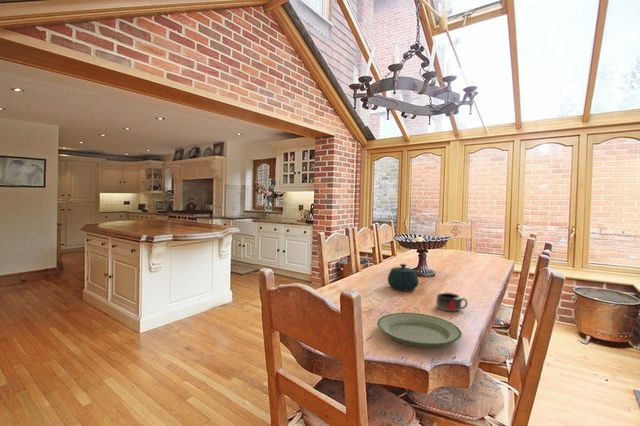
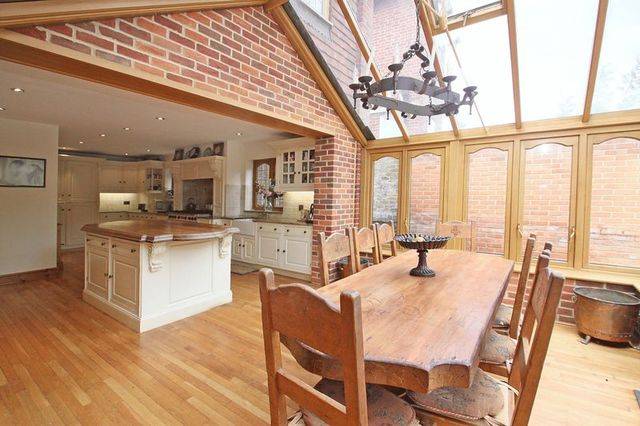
- teapot (402, 276)
- mug (451, 302)
- plate (417, 330)
